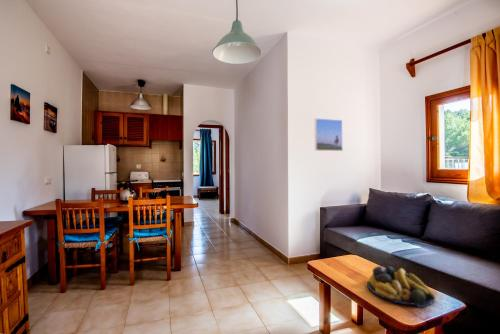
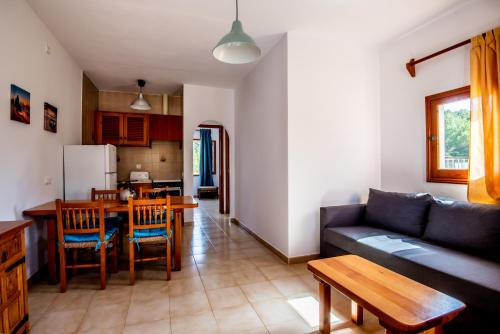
- fruit bowl (398, 280)
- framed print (328, 135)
